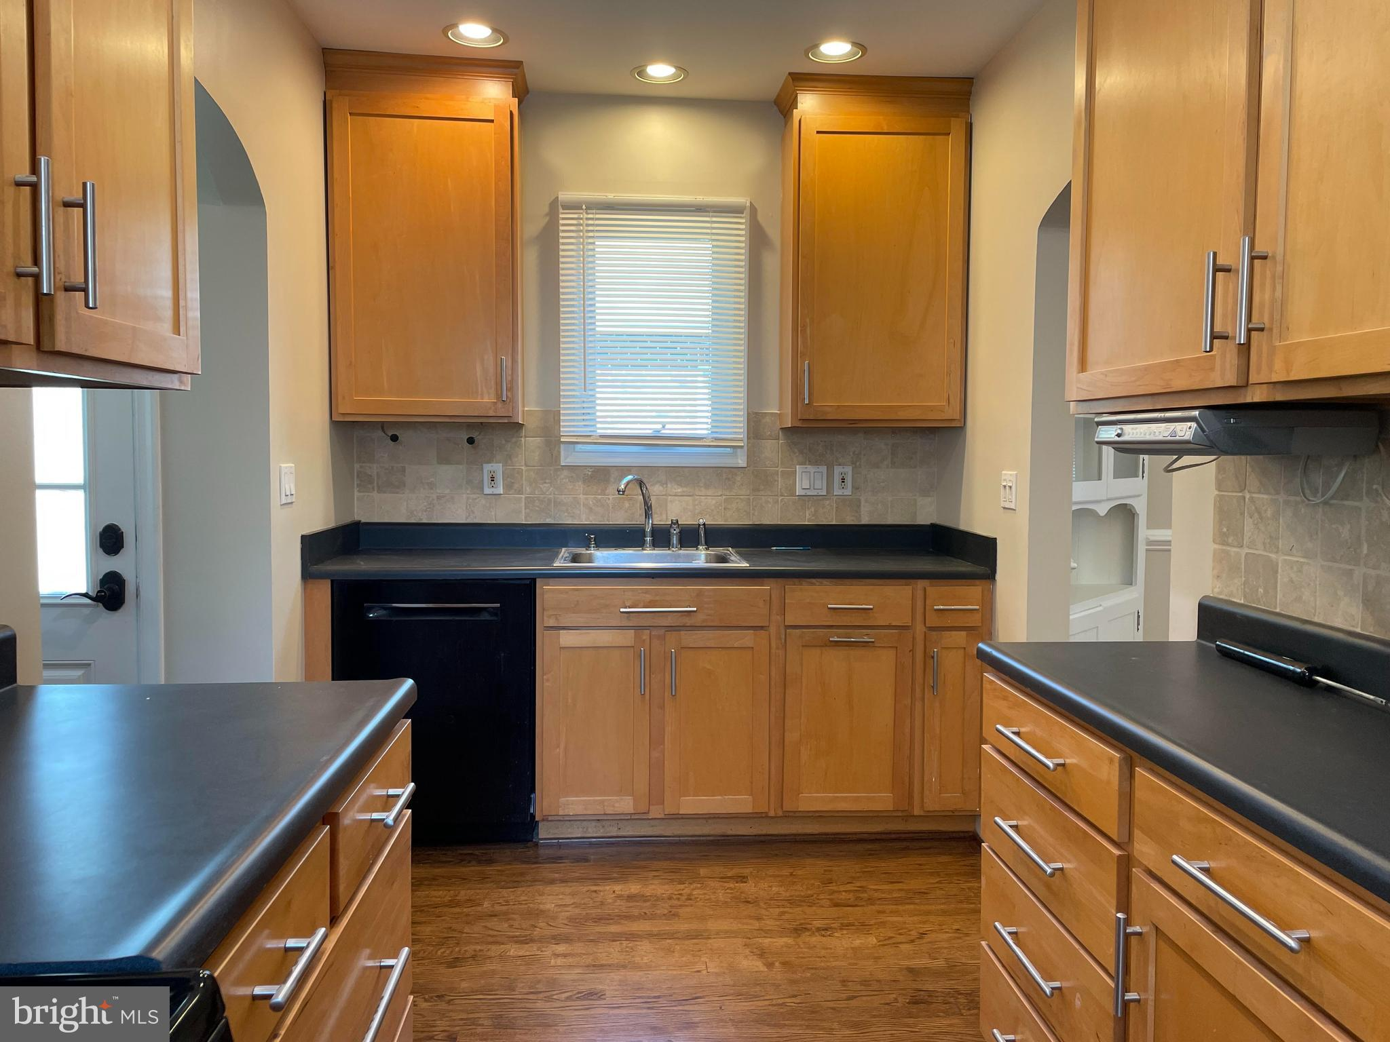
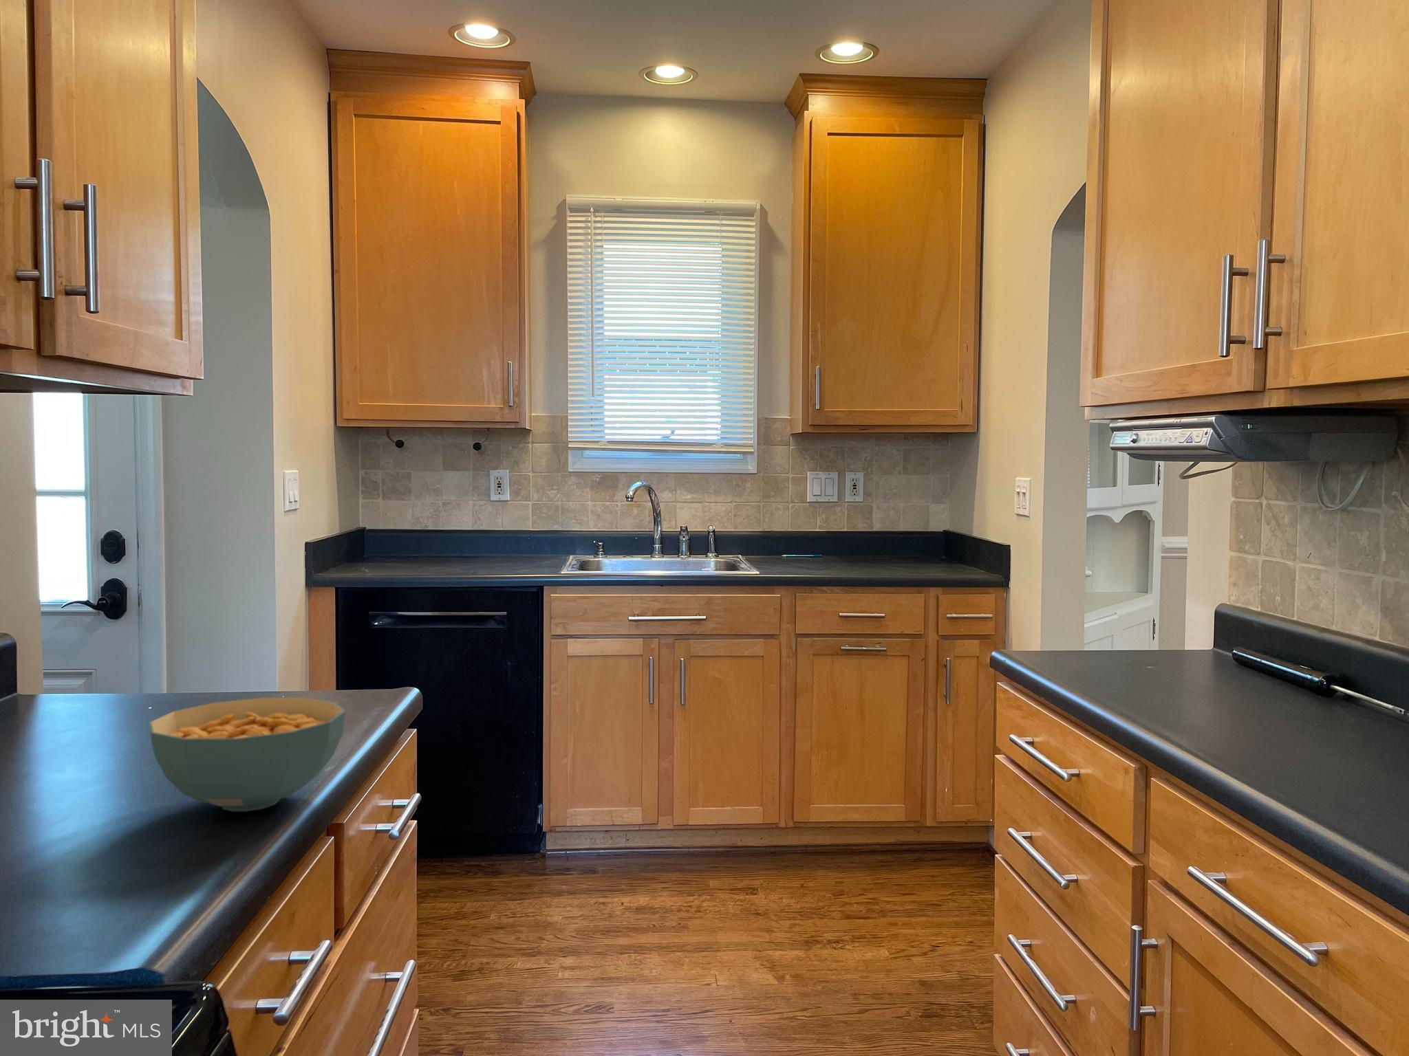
+ cereal bowl (250, 760)
